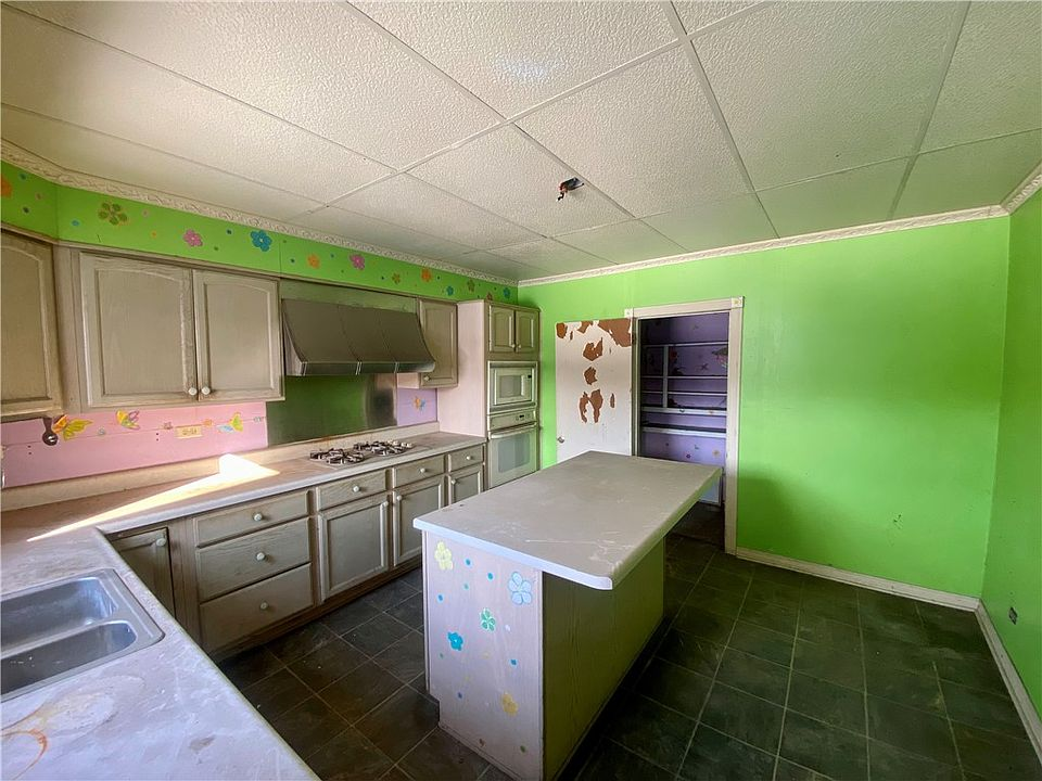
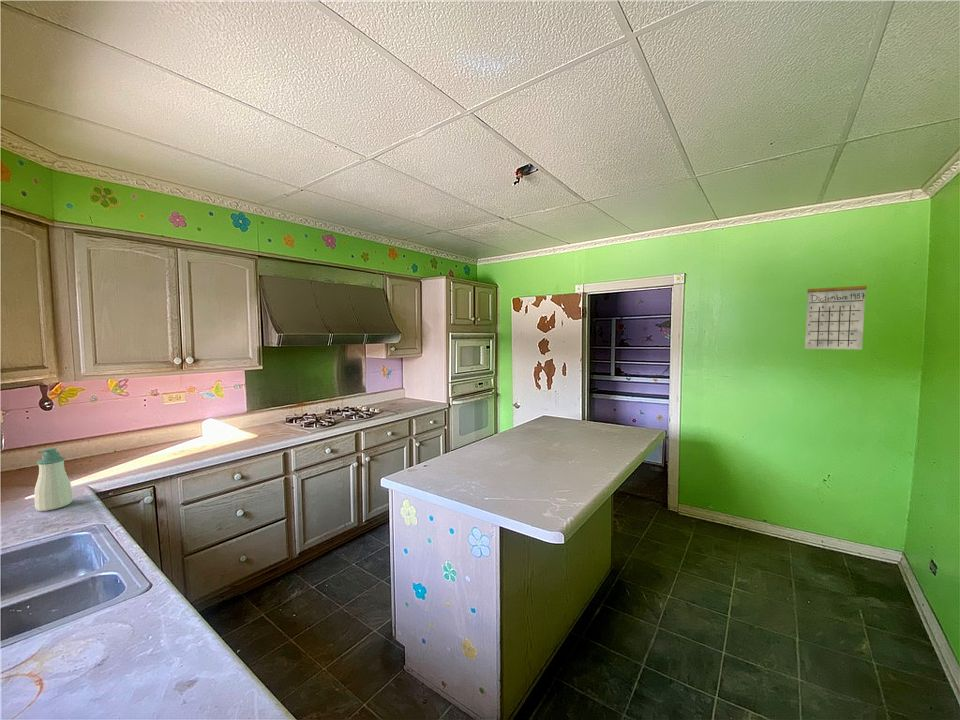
+ soap bottle (52, 477)
+ calendar (834, 311)
